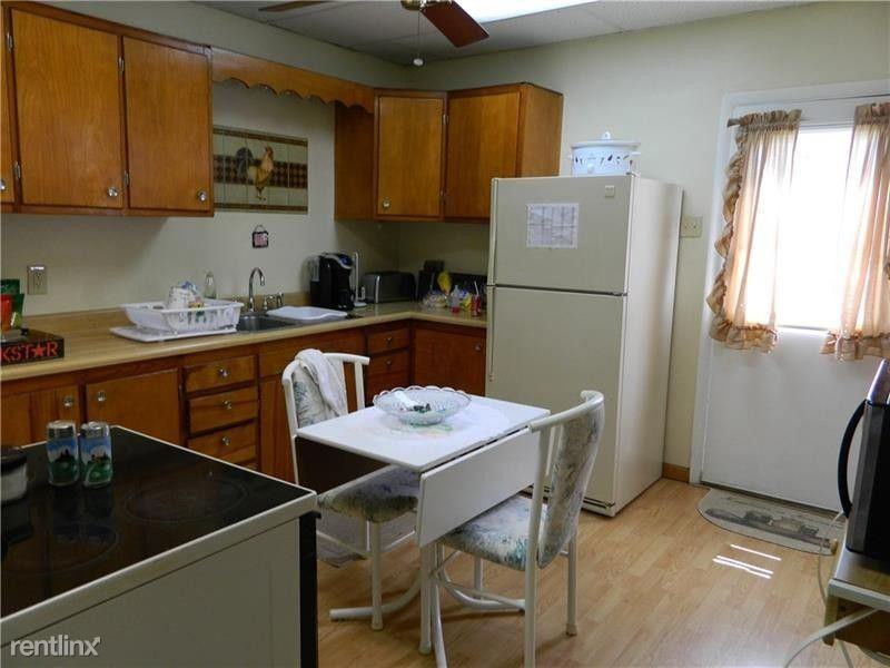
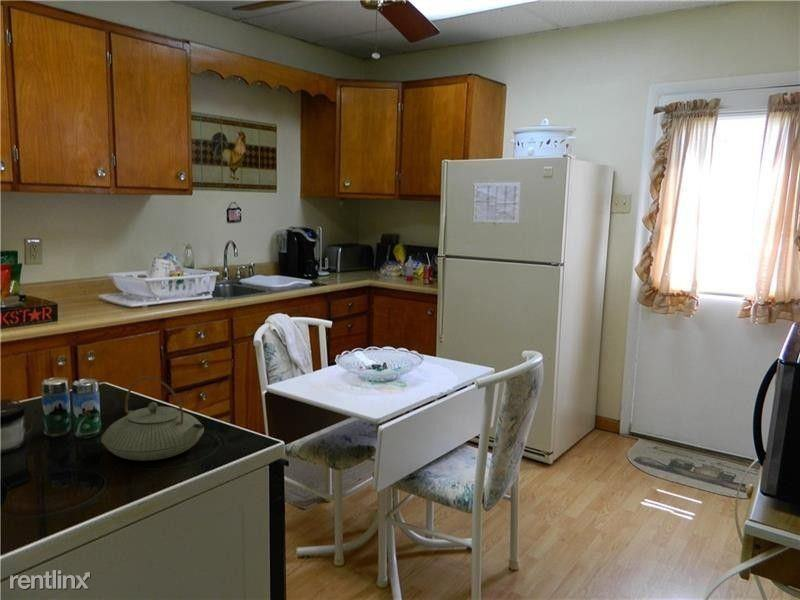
+ teapot (158, 414)
